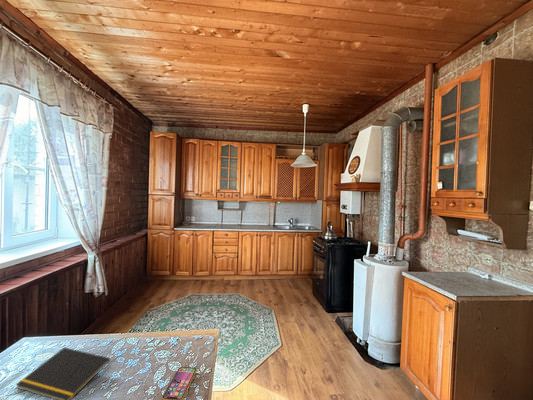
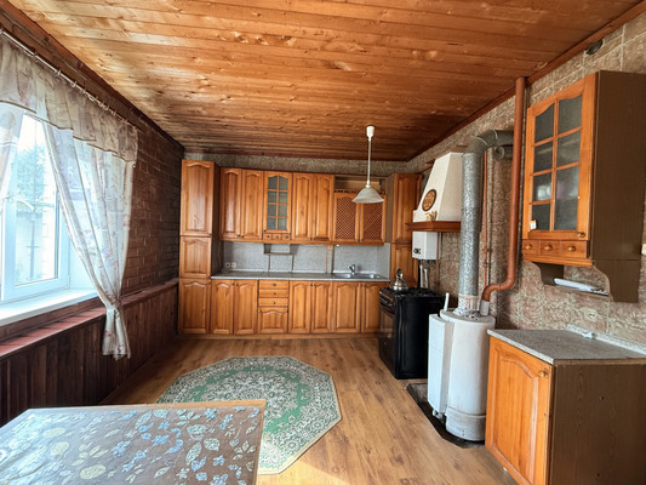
- smartphone (180, 383)
- notepad (65, 372)
